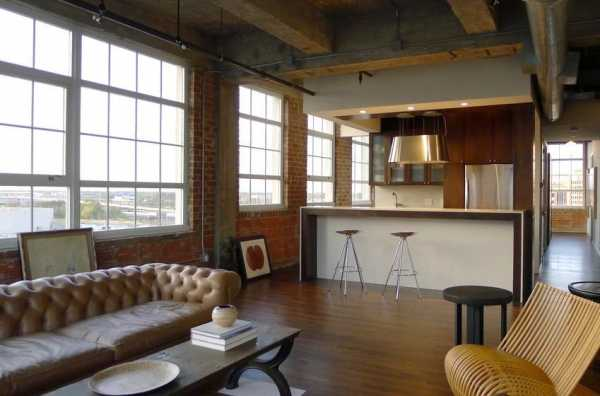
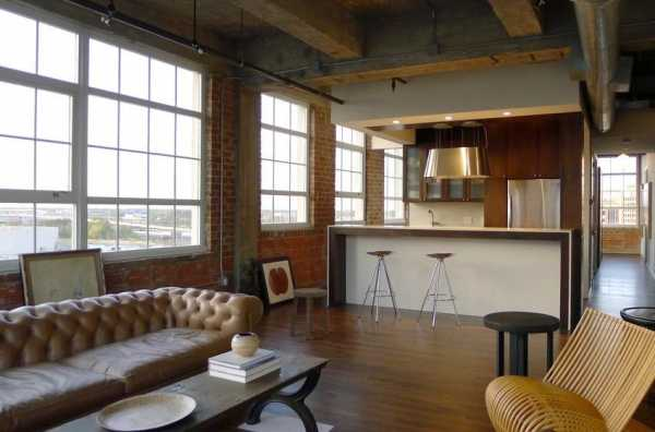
+ stool (309, 312)
